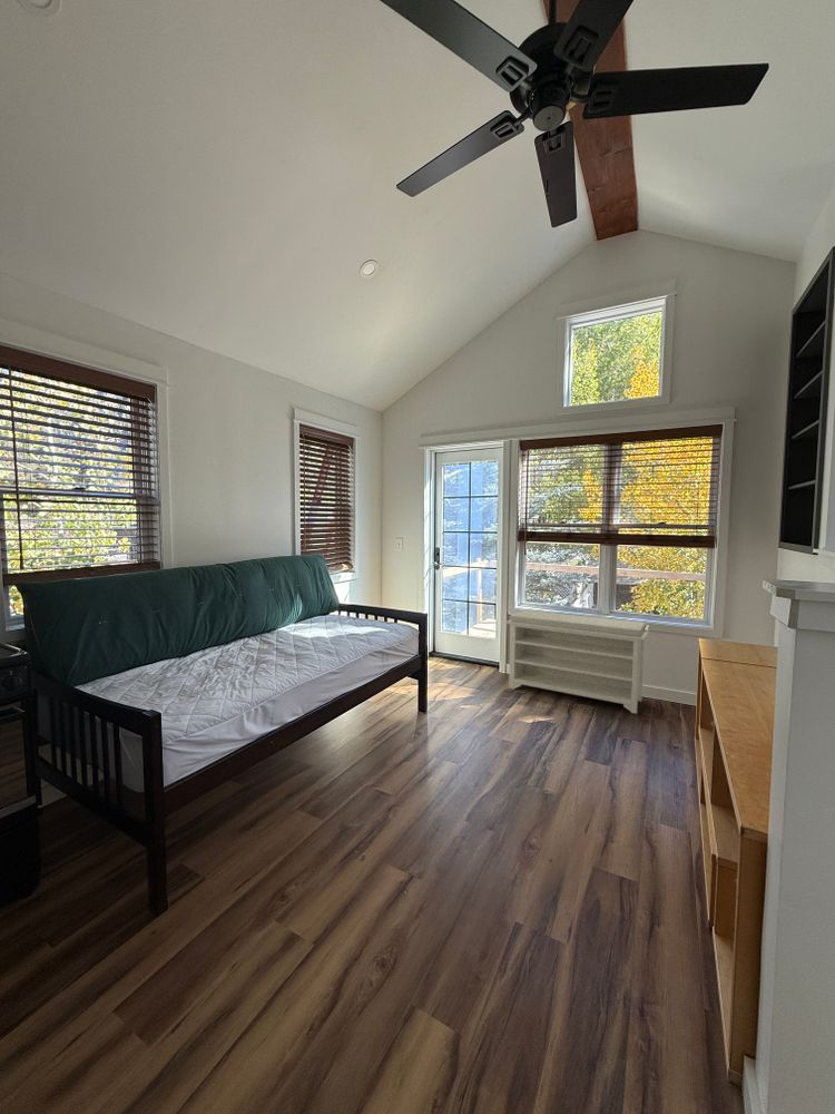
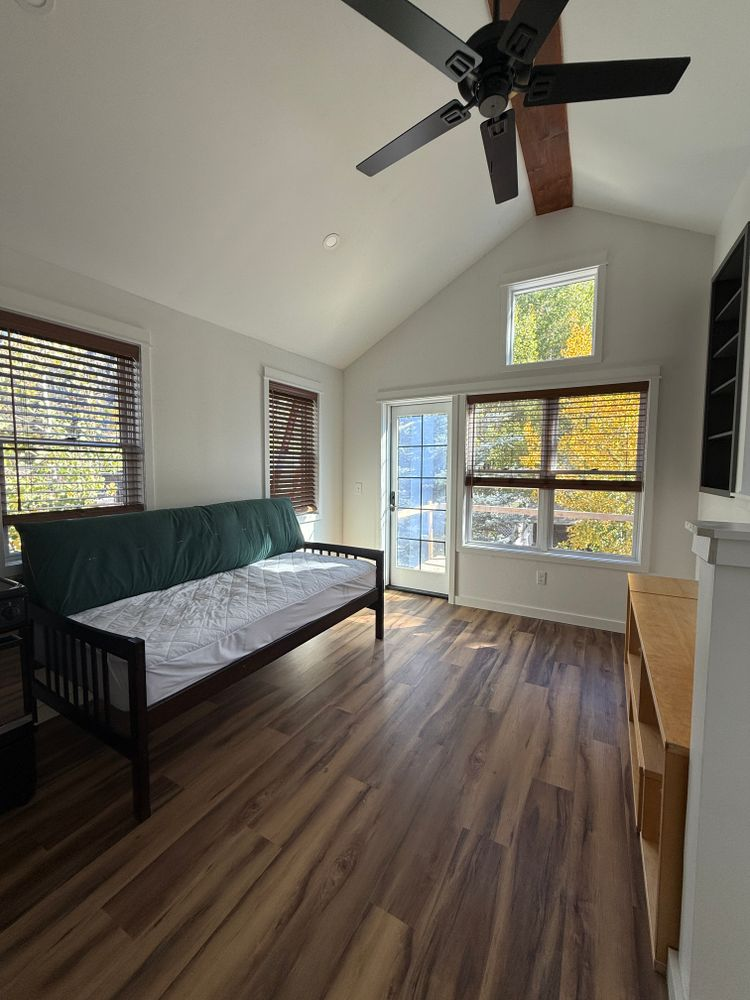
- bench (574, 656)
